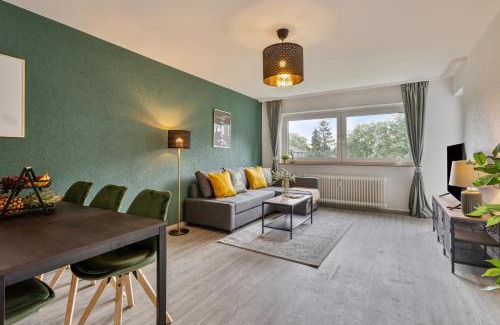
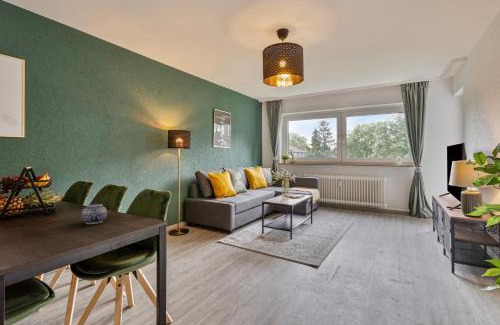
+ teapot (94, 211)
